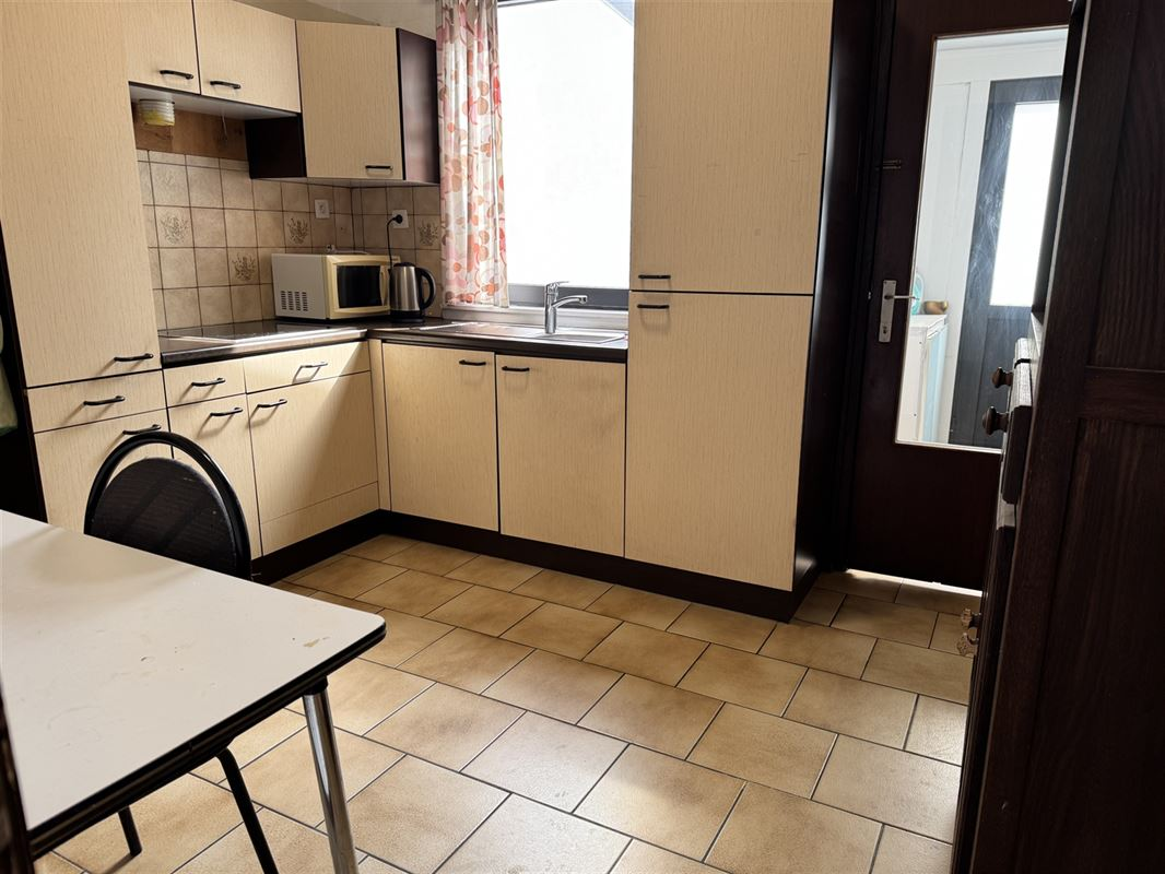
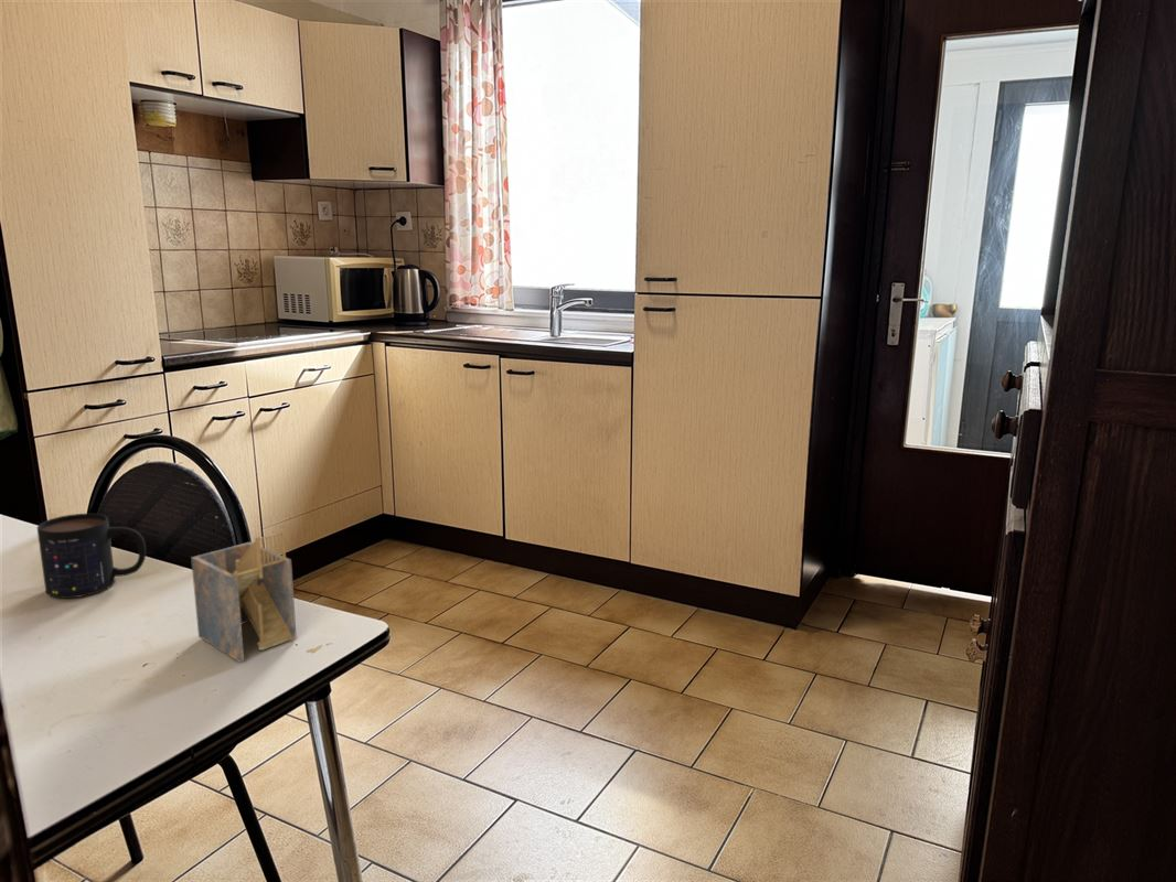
+ napkin holder (244, 584)
+ mug (94, 552)
